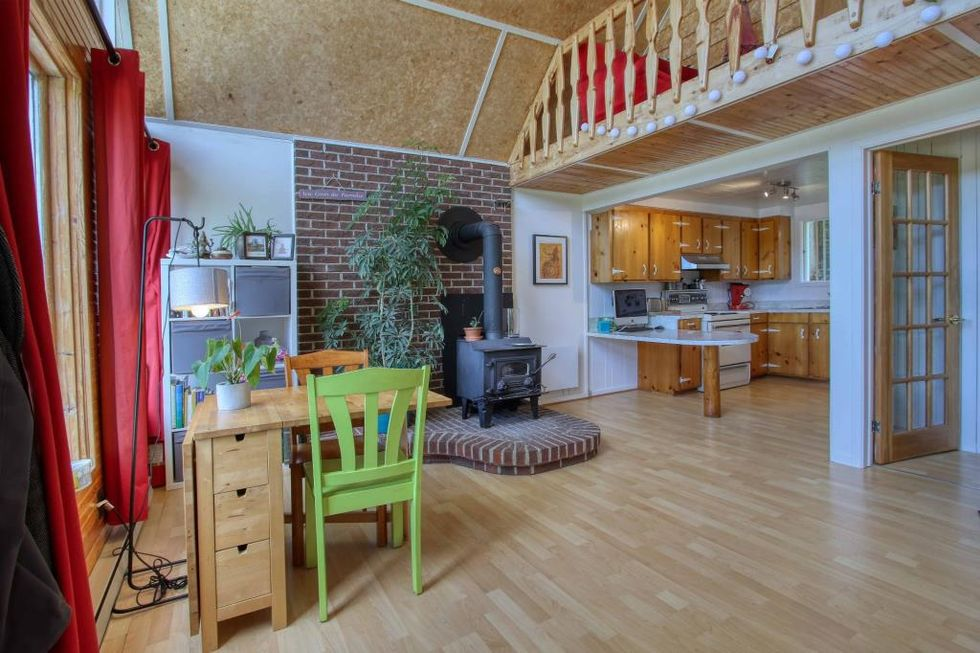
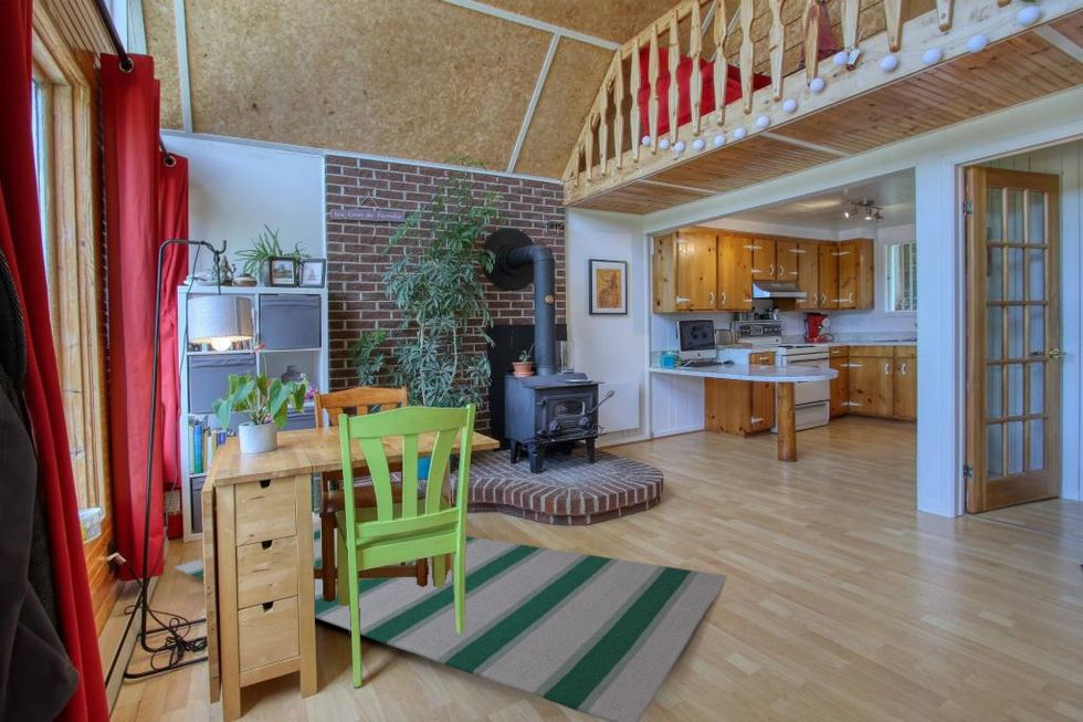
+ rug (465, 562)
